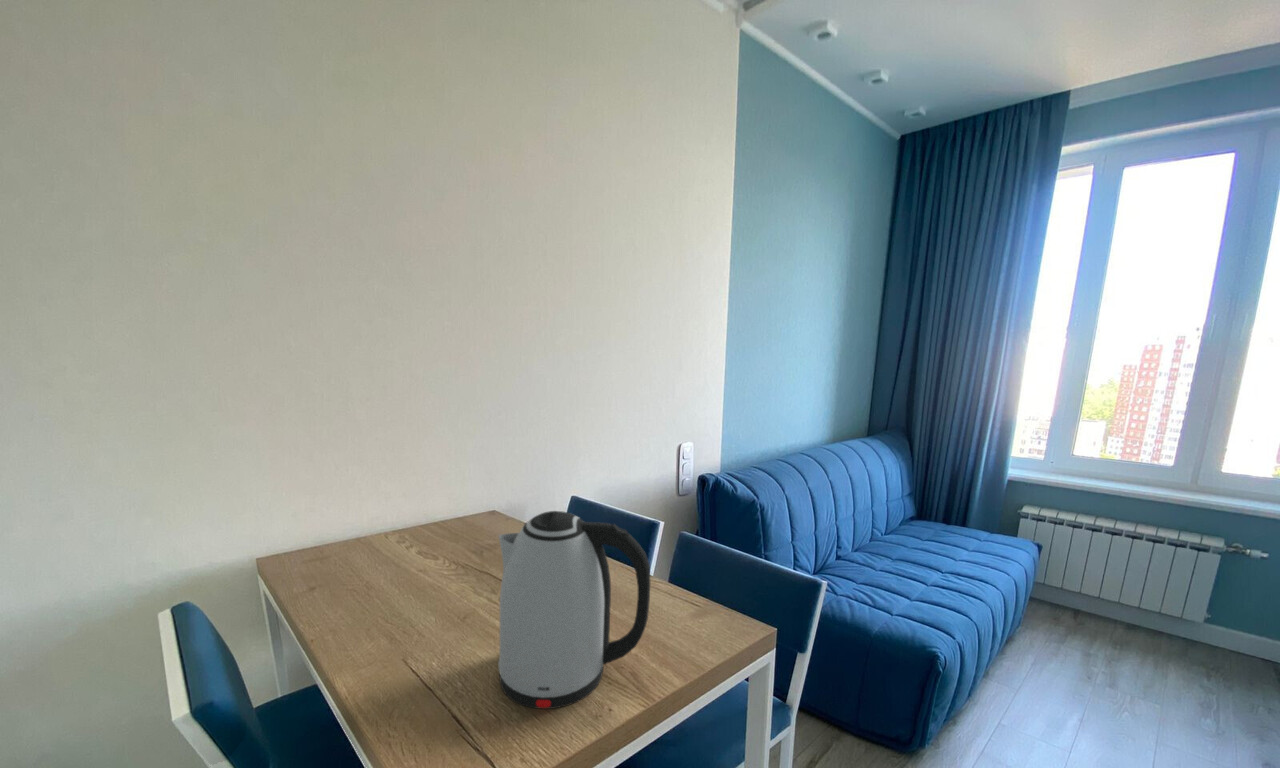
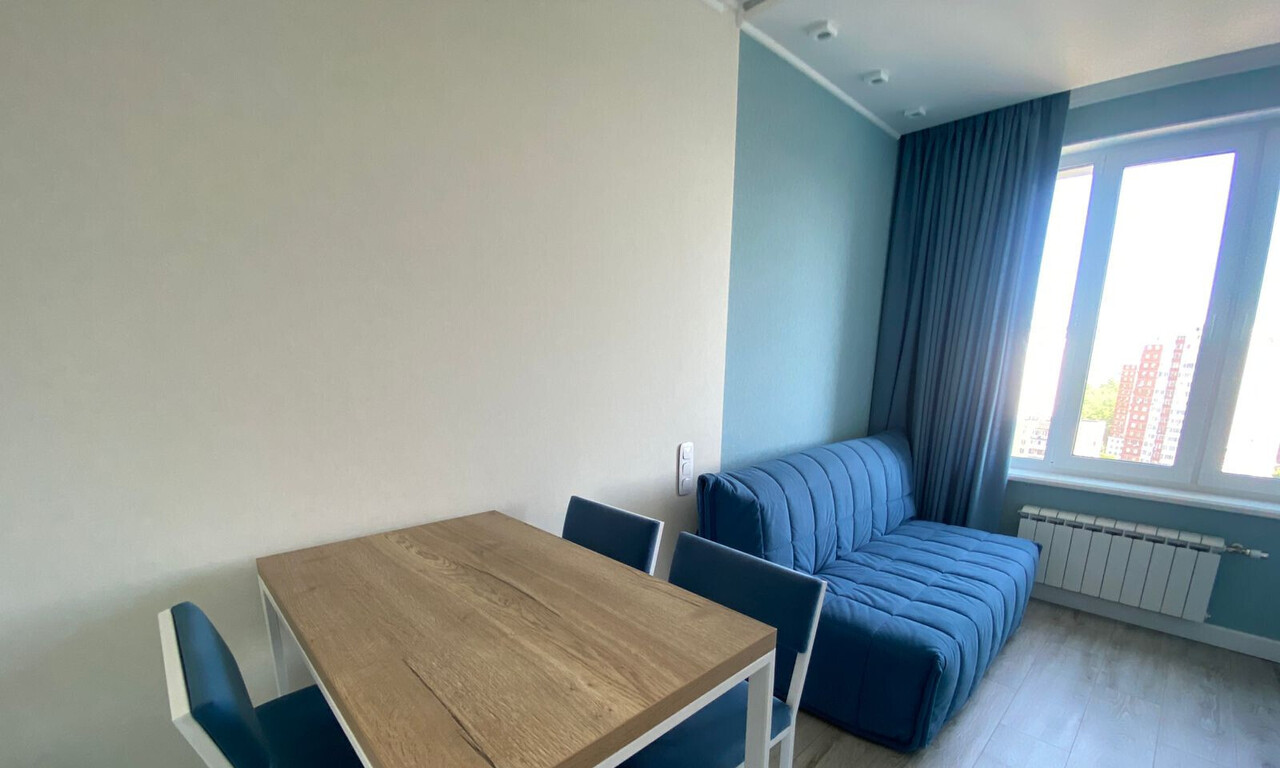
- kettle (574, 595)
